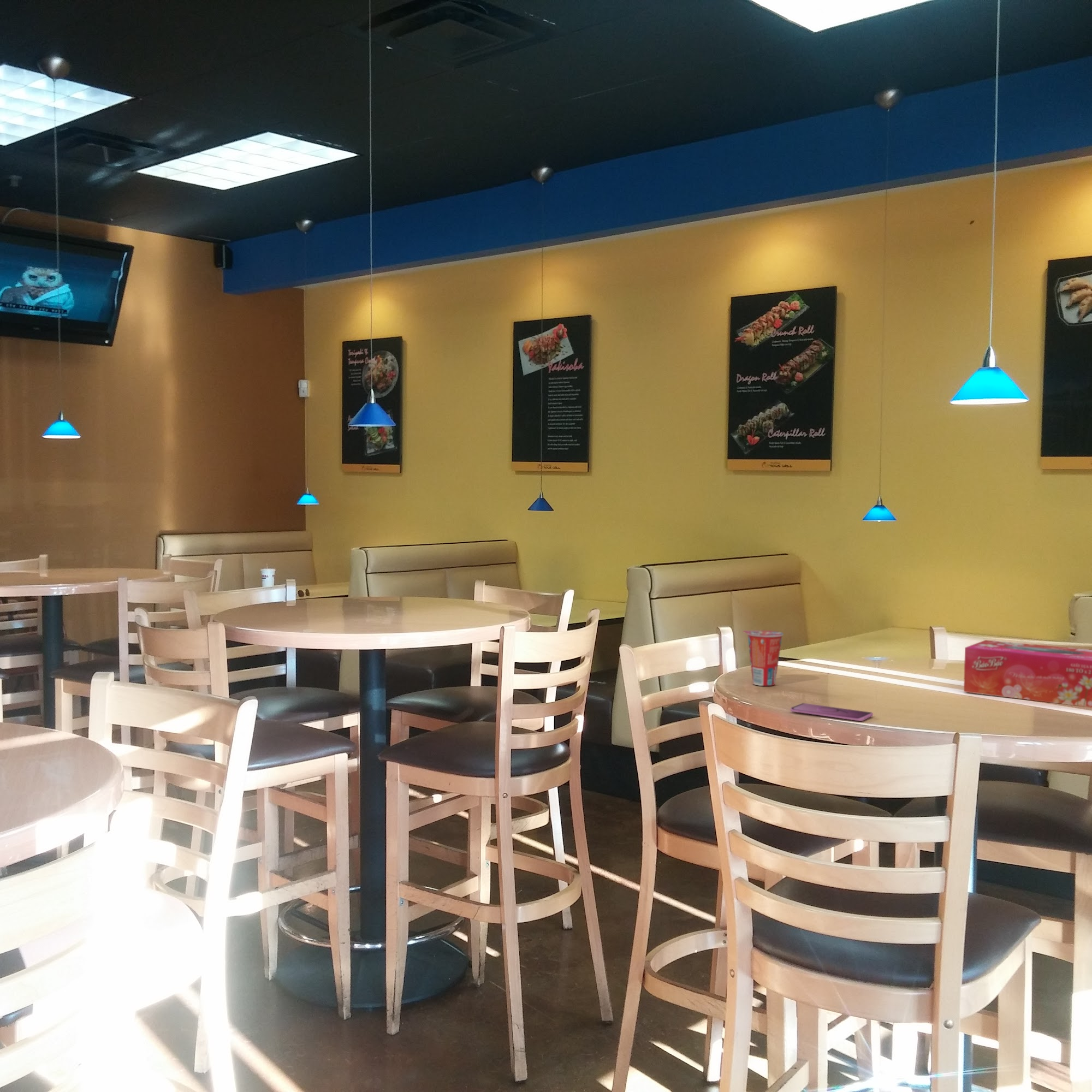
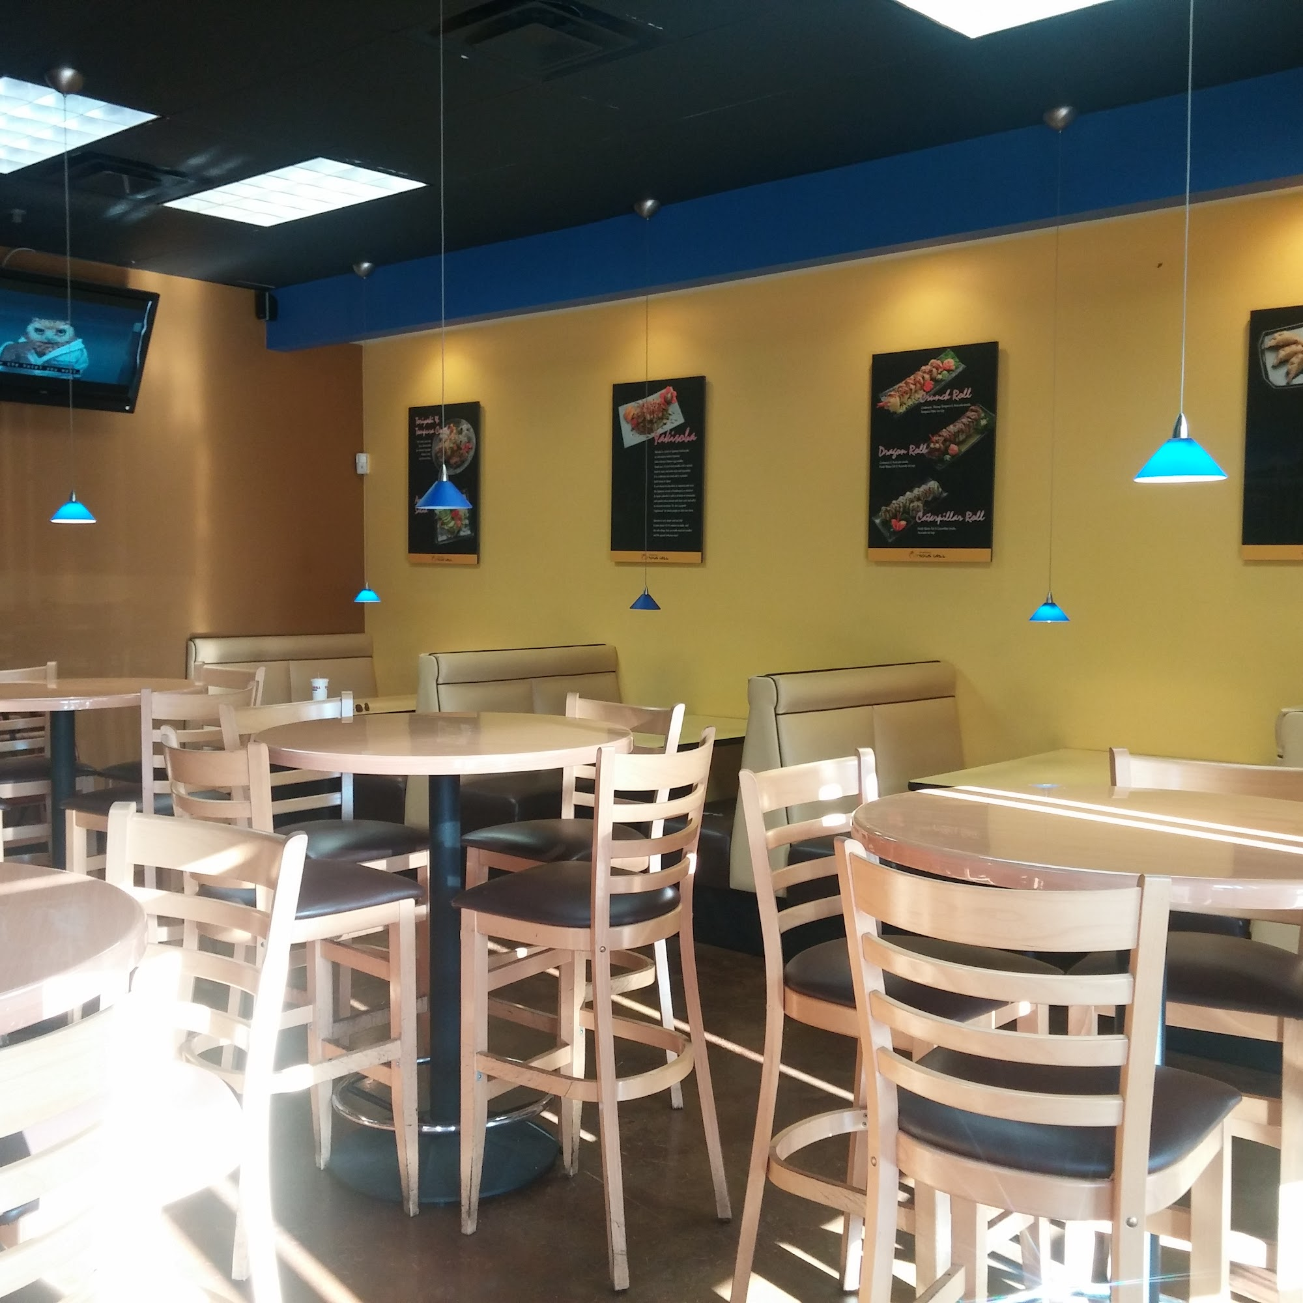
- smartphone (831, 711)
- tissue box (1042, 672)
- cup (762, 658)
